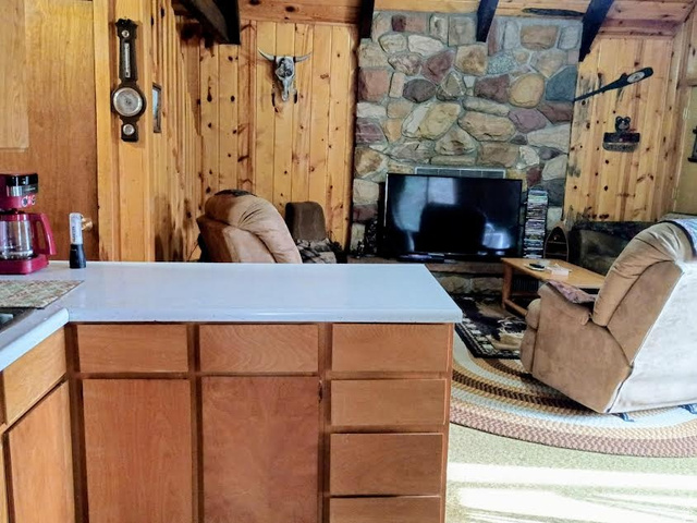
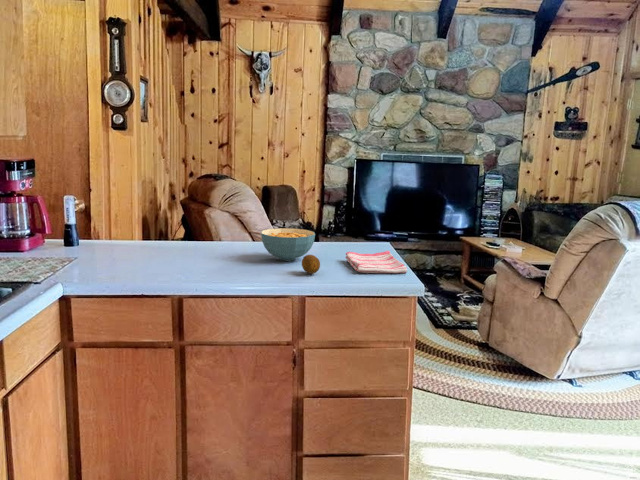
+ fruit (310, 264)
+ dish towel (374, 261)
+ cereal bowl (287, 245)
